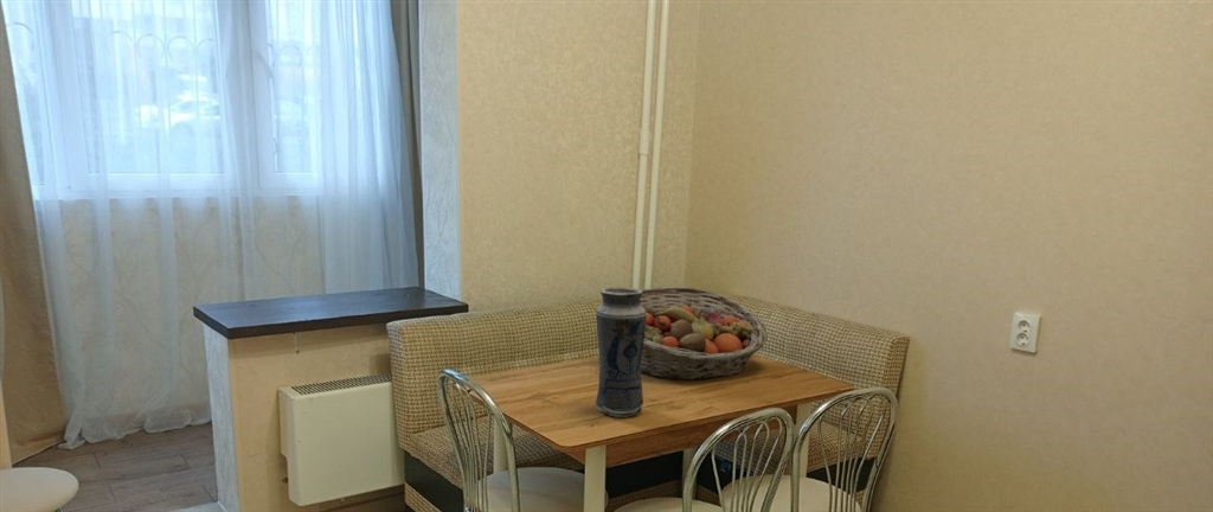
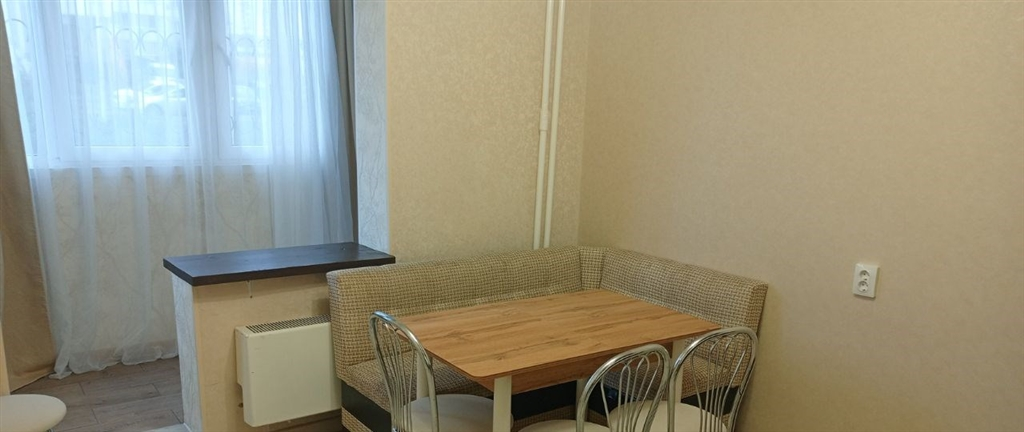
- fruit basket (686, 331)
- vase (620, 350)
